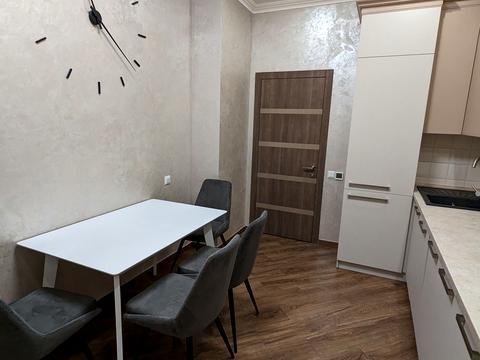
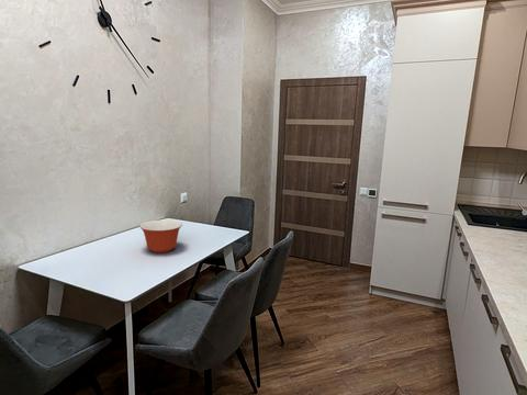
+ mixing bowl (161, 237)
